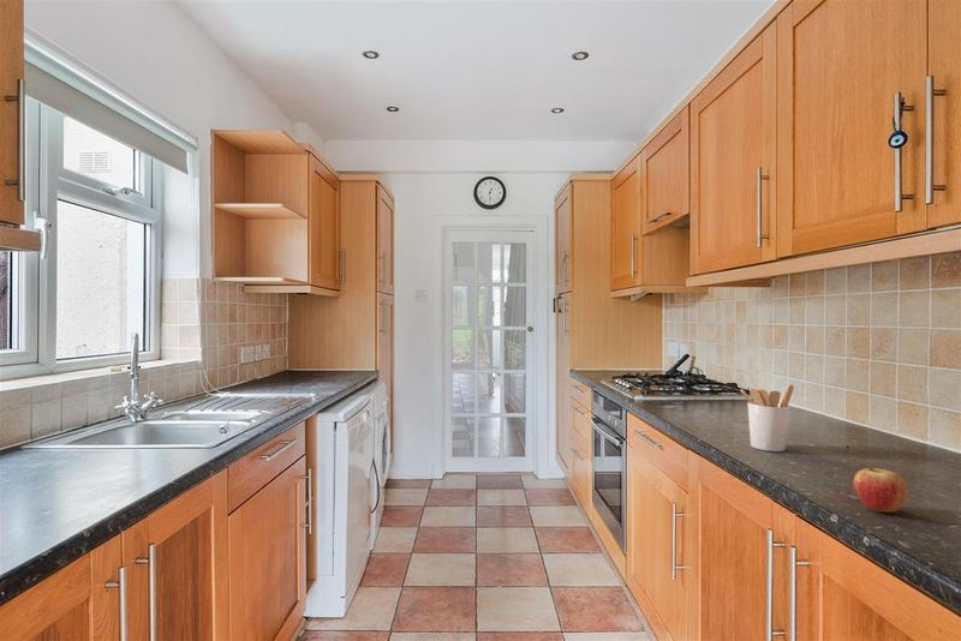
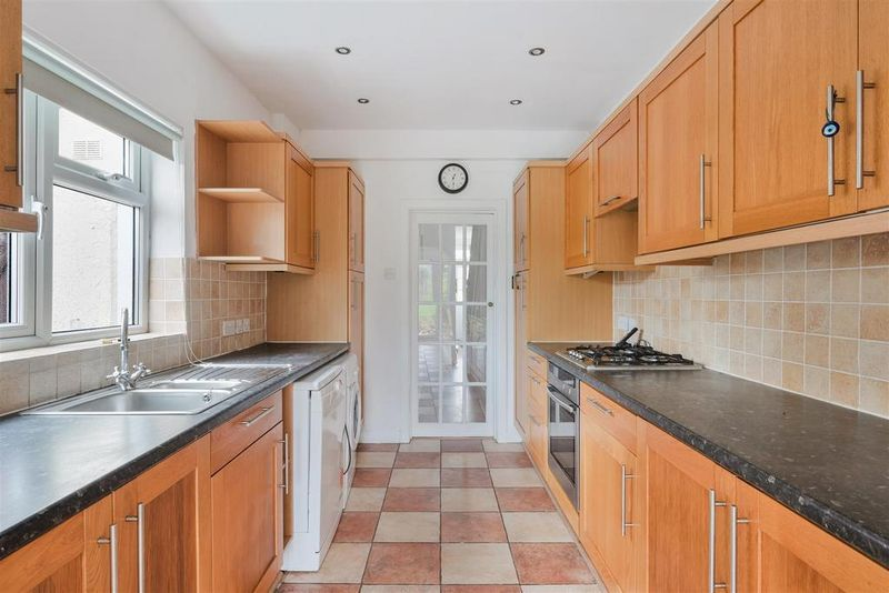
- fruit (879, 487)
- utensil holder (766, 417)
